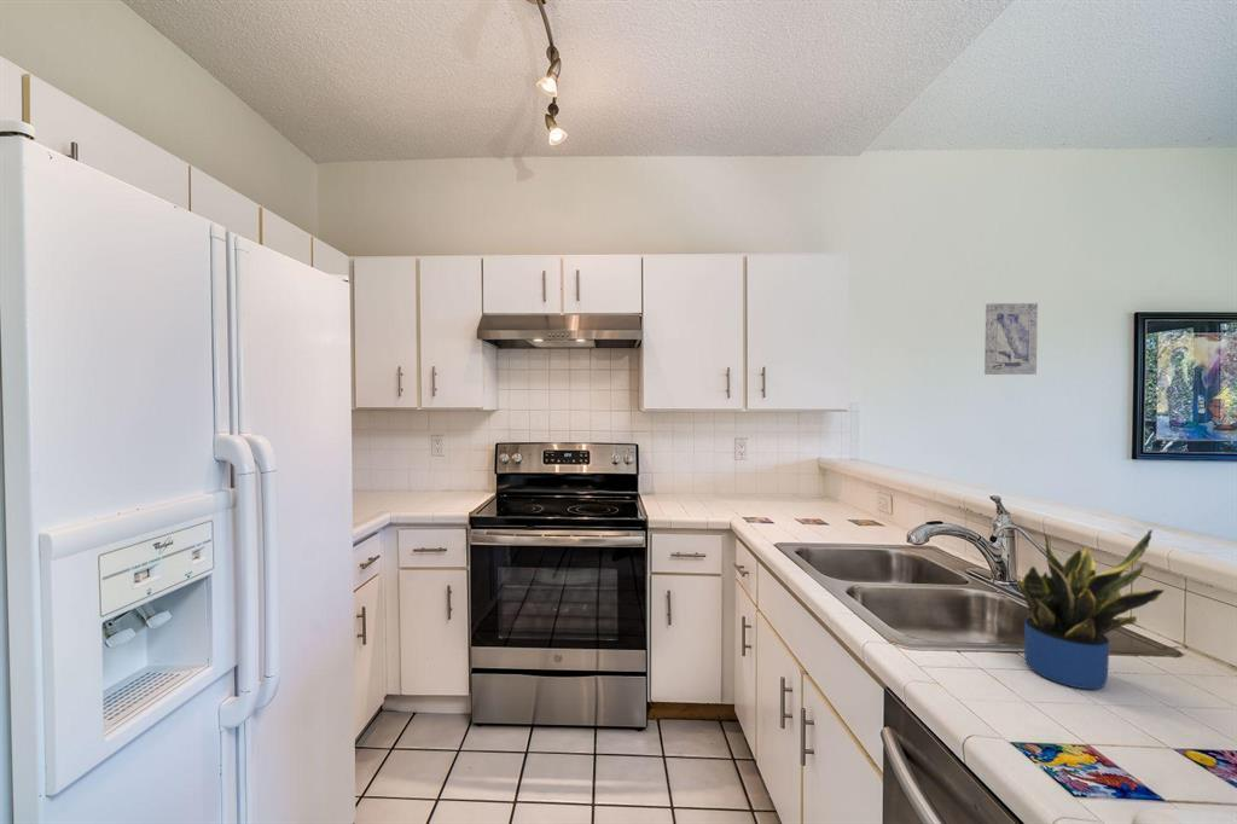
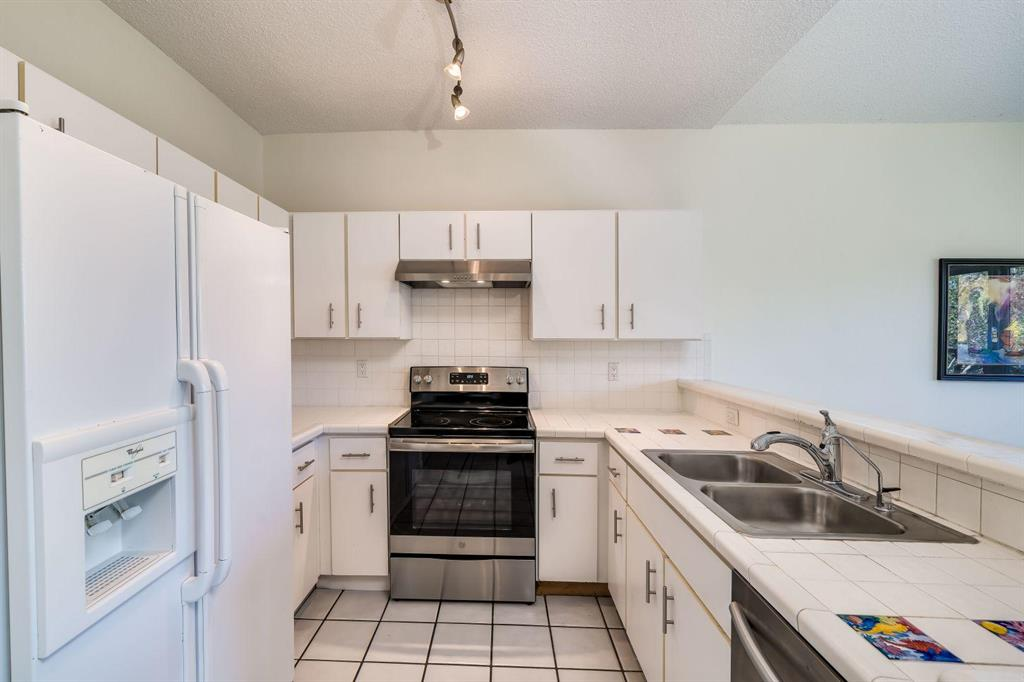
- wall art (1010, 338)
- potted plant (1093, 598)
